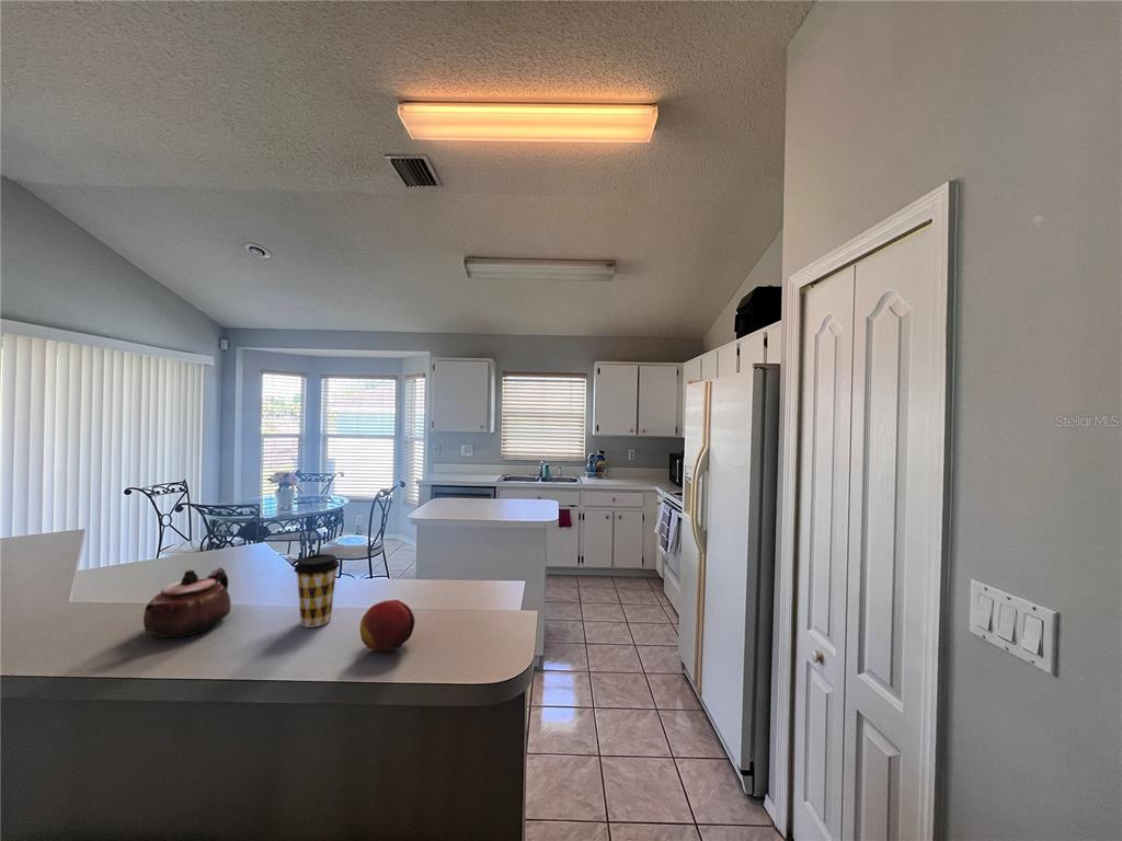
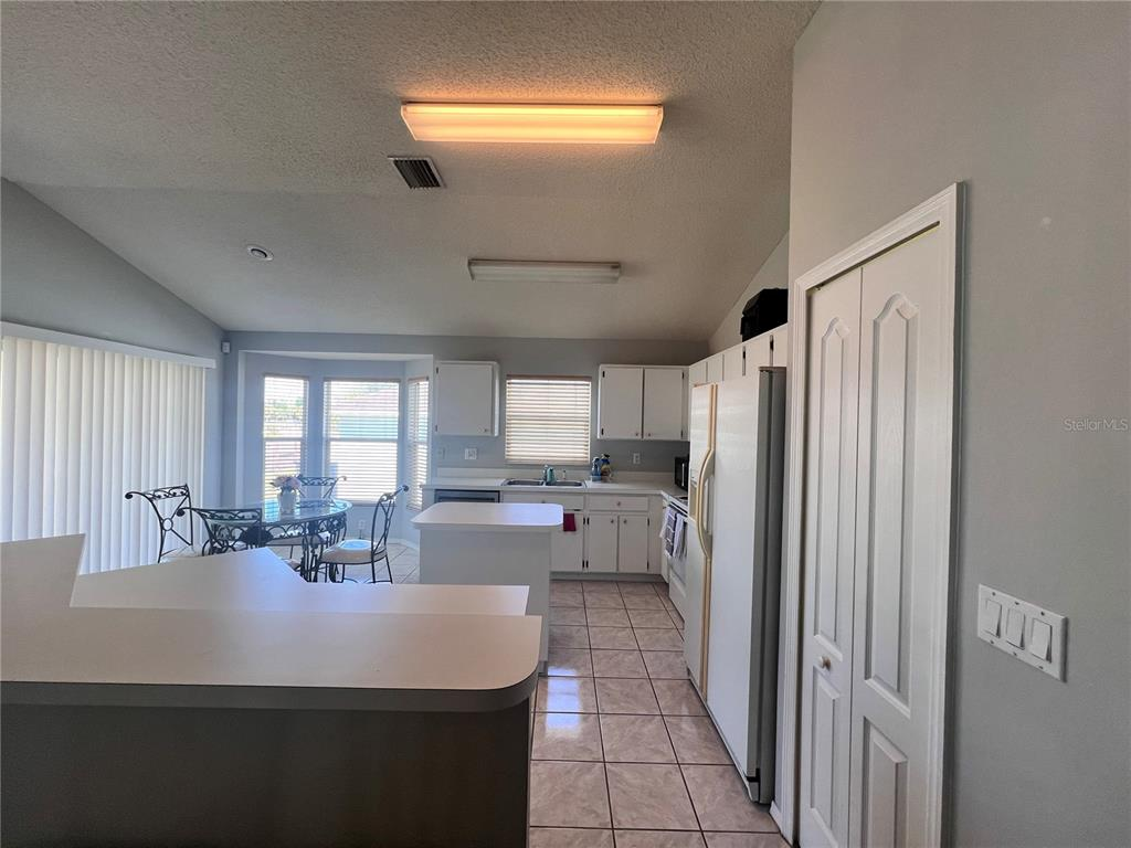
- coffee cup (317, 589)
- teapot (192, 597)
- fruit (386, 624)
